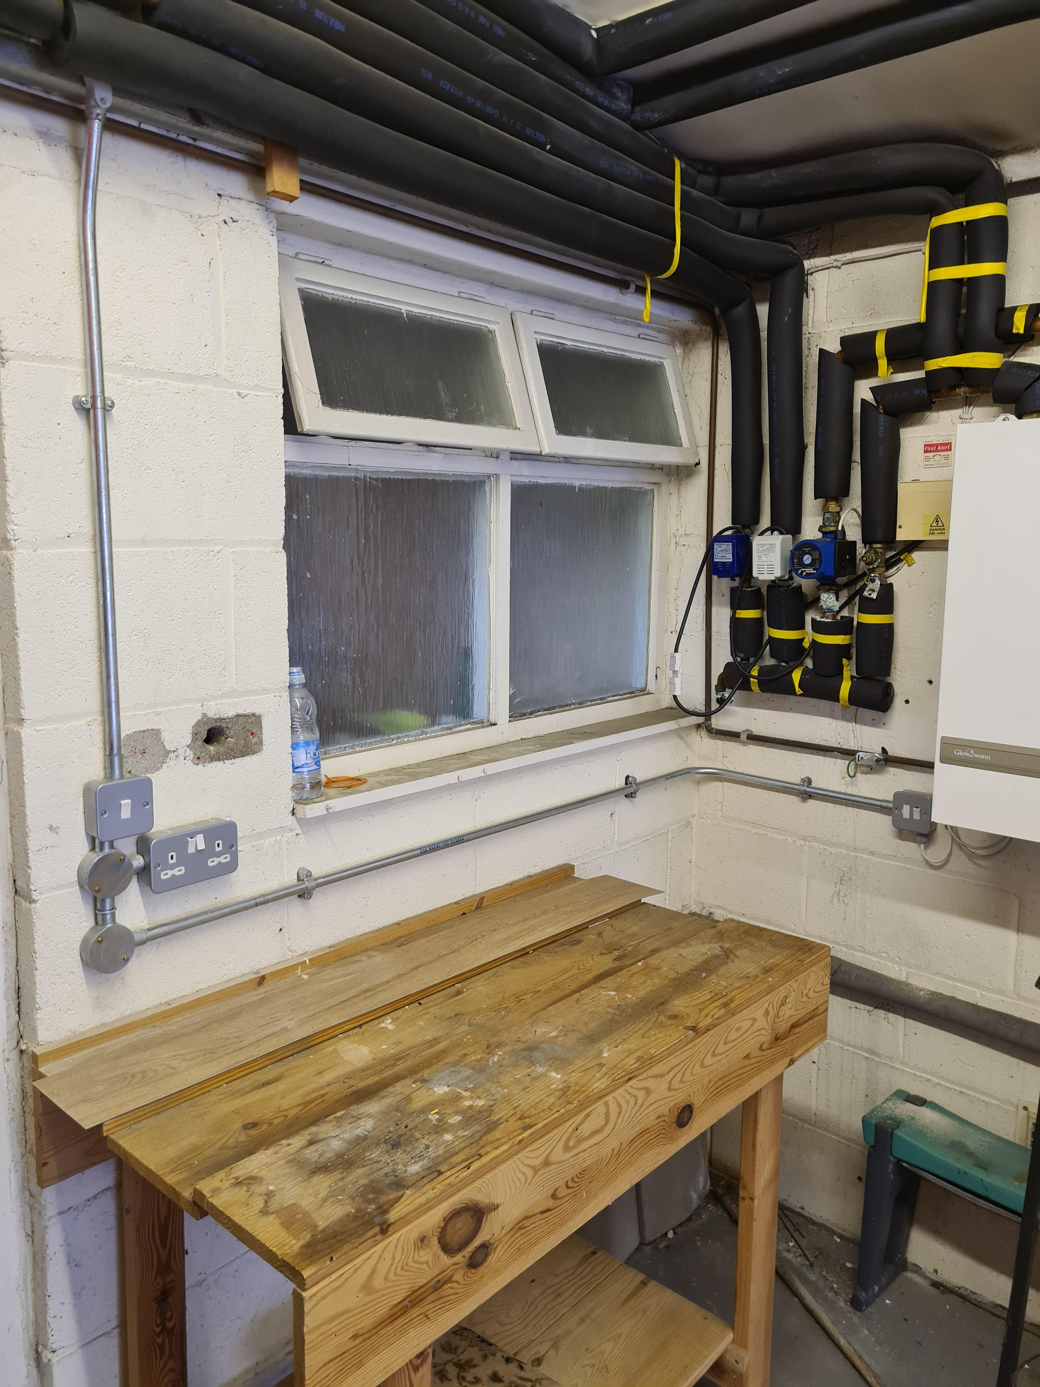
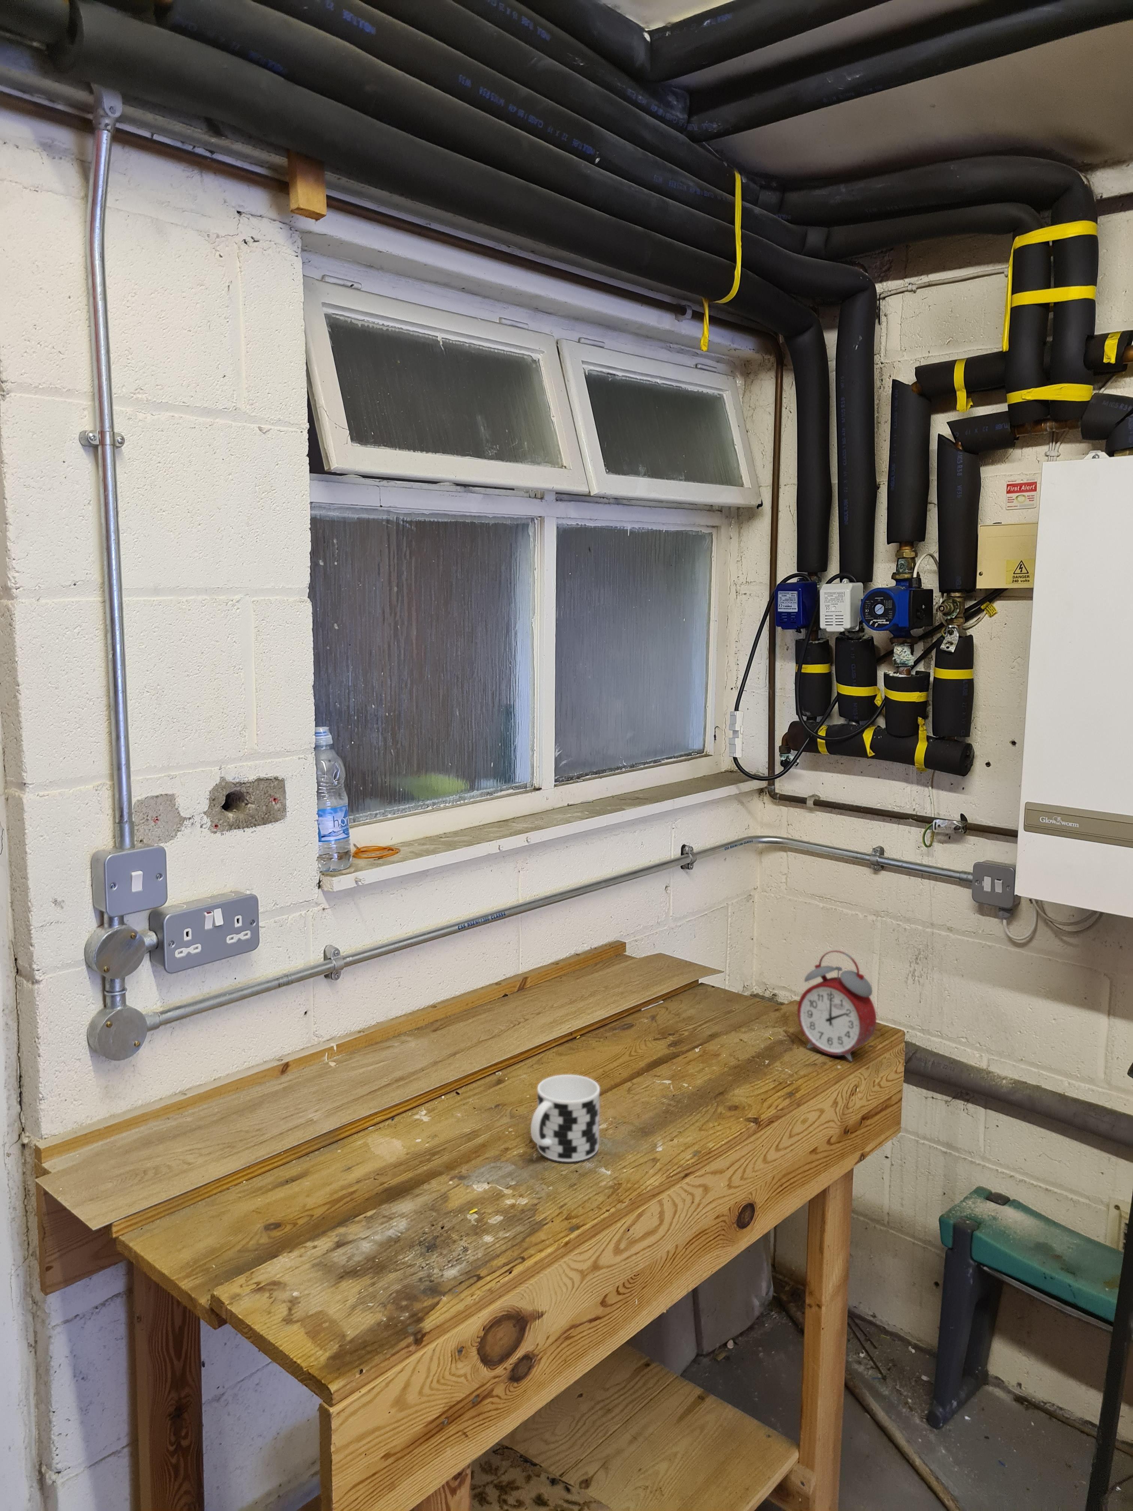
+ cup (562, 1121)
+ alarm clock (838, 1001)
